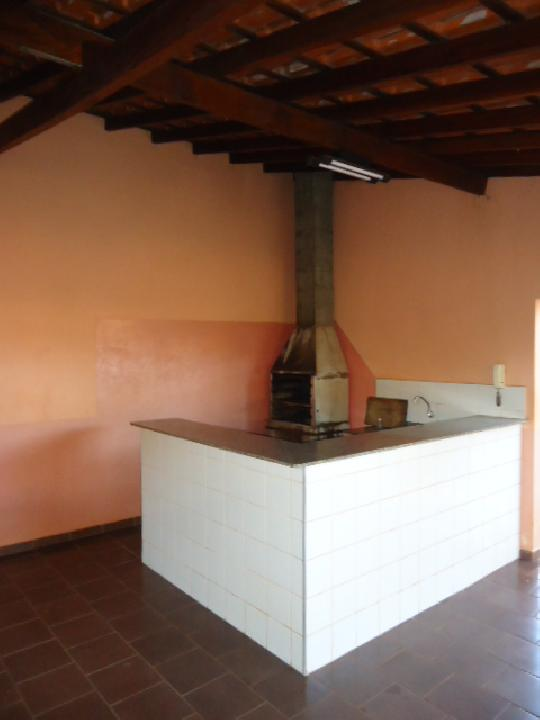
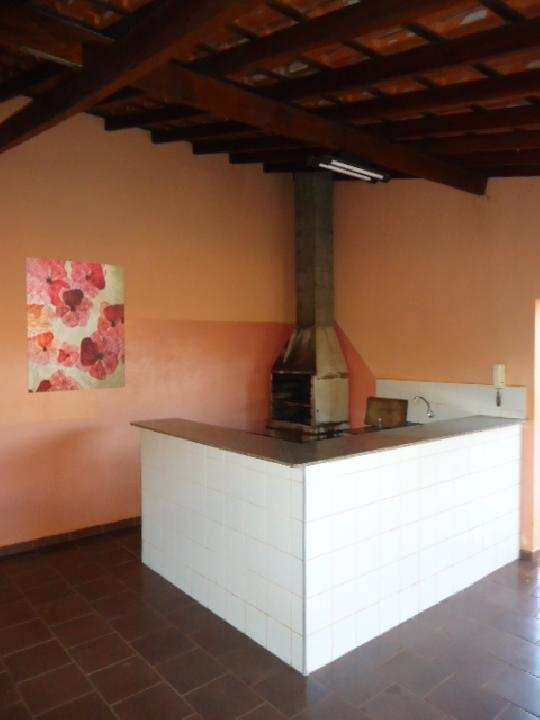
+ wall art (78, 326)
